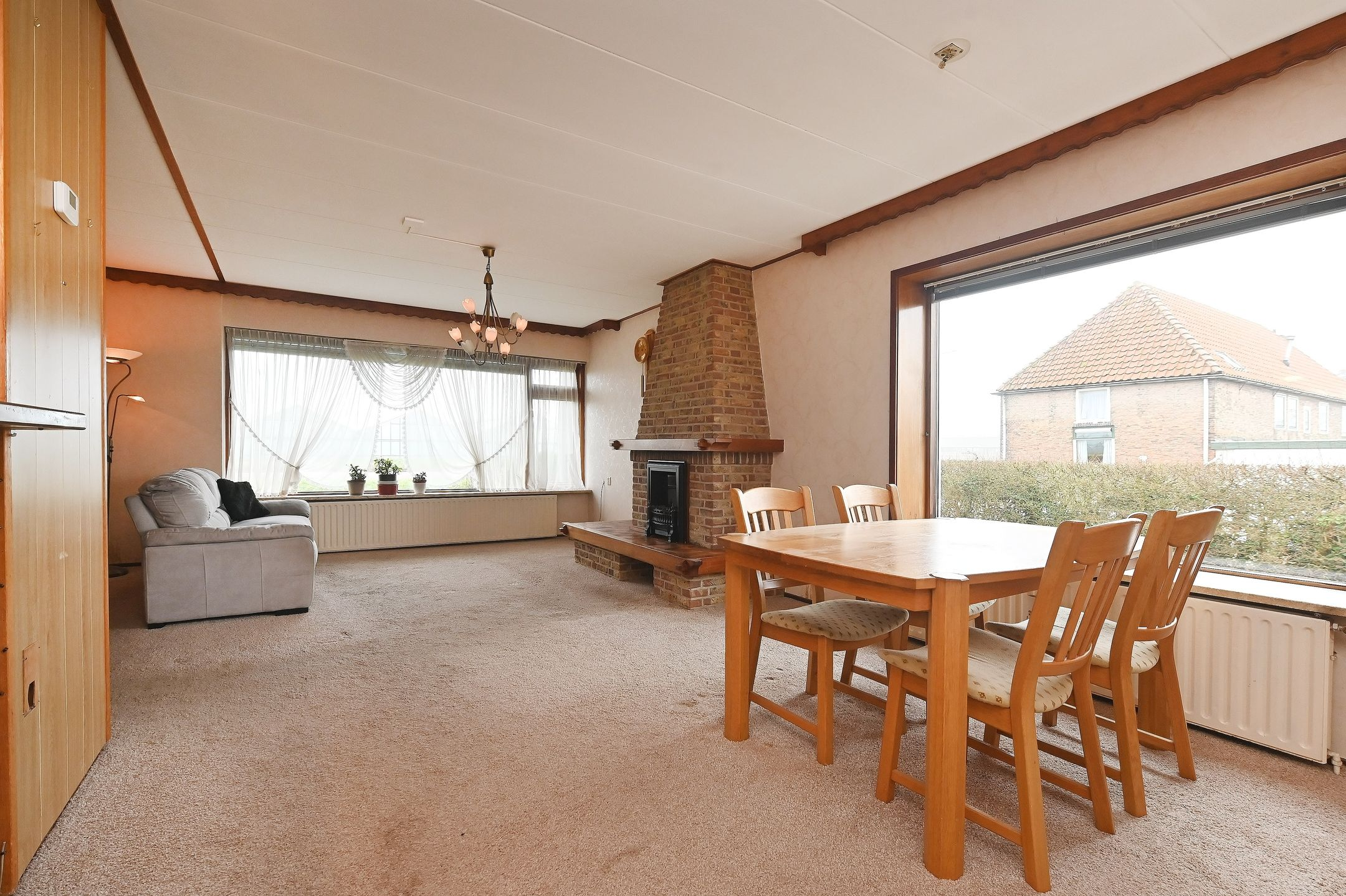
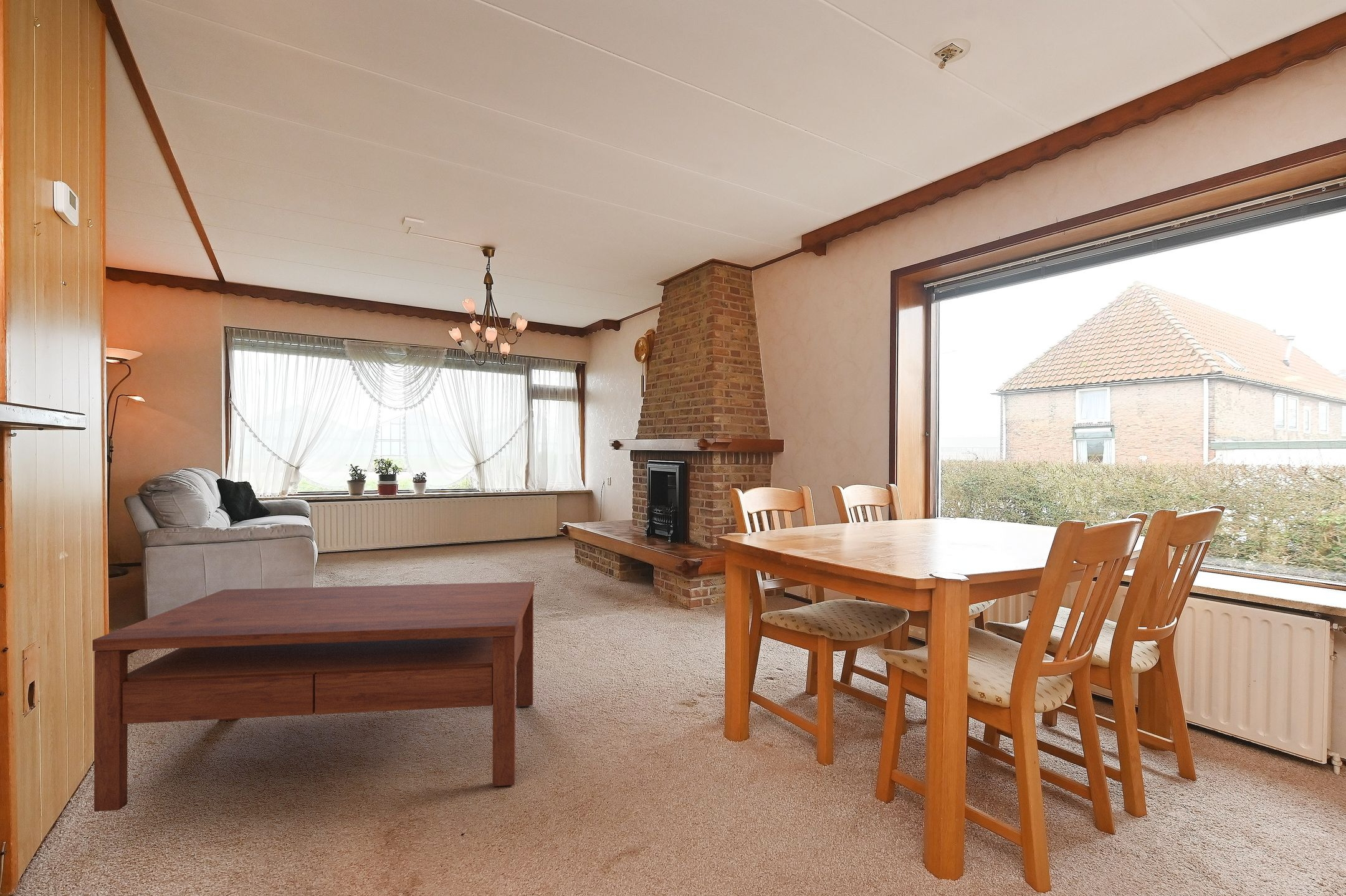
+ coffee table (353, 676)
